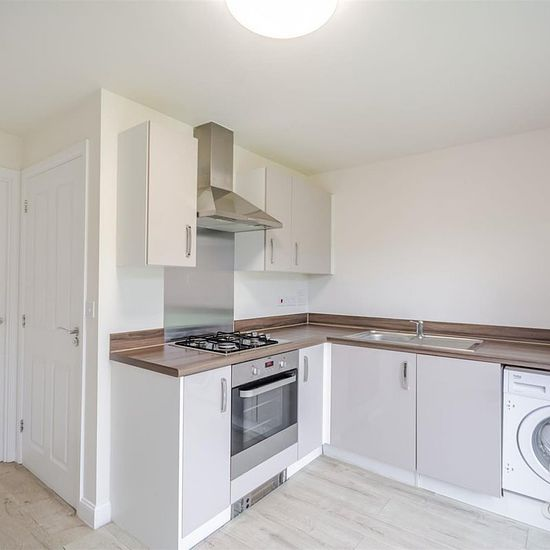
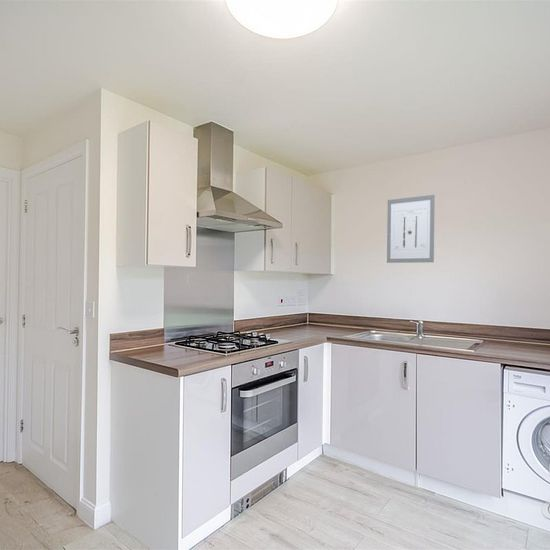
+ wall art (409, 230)
